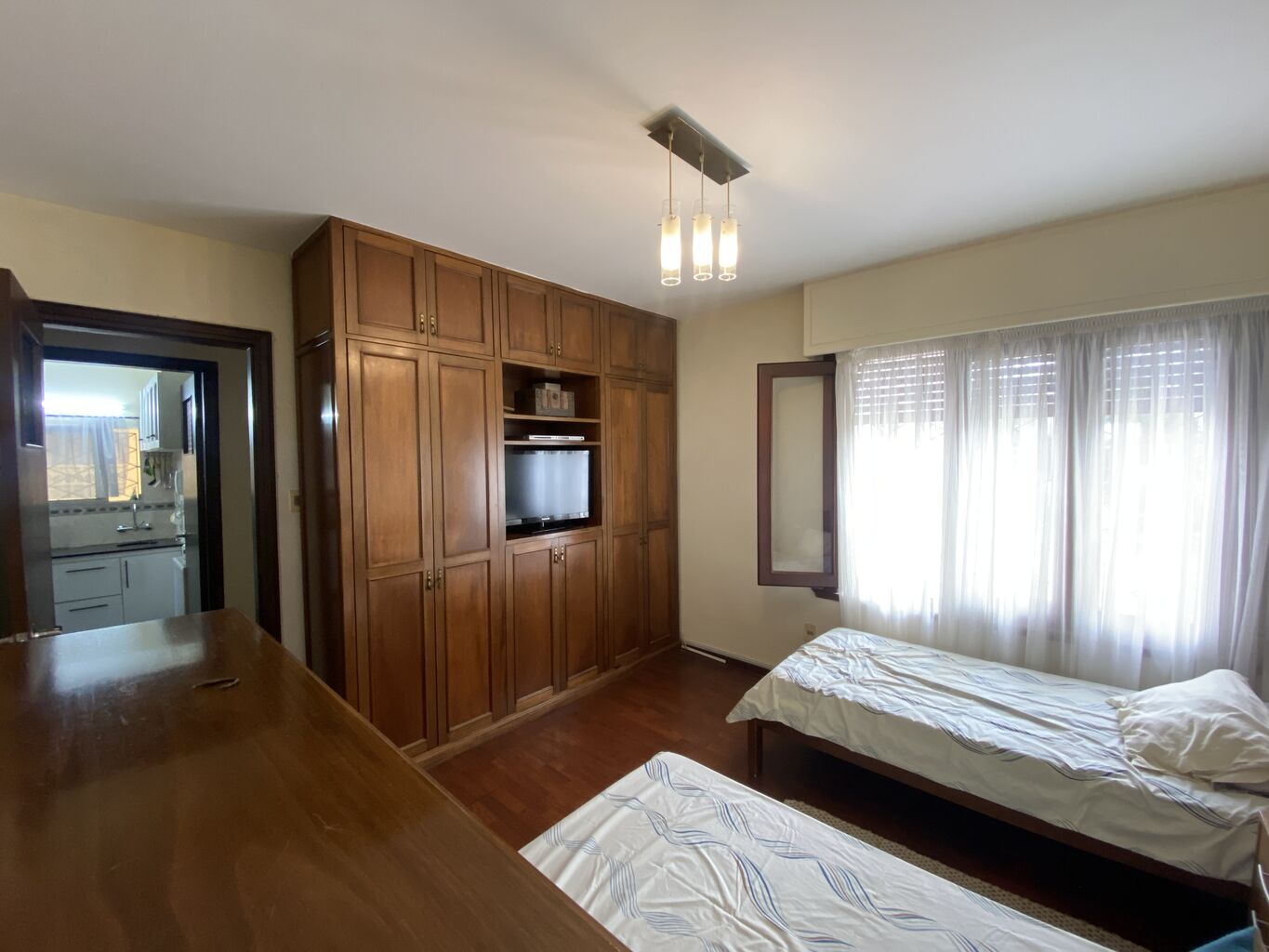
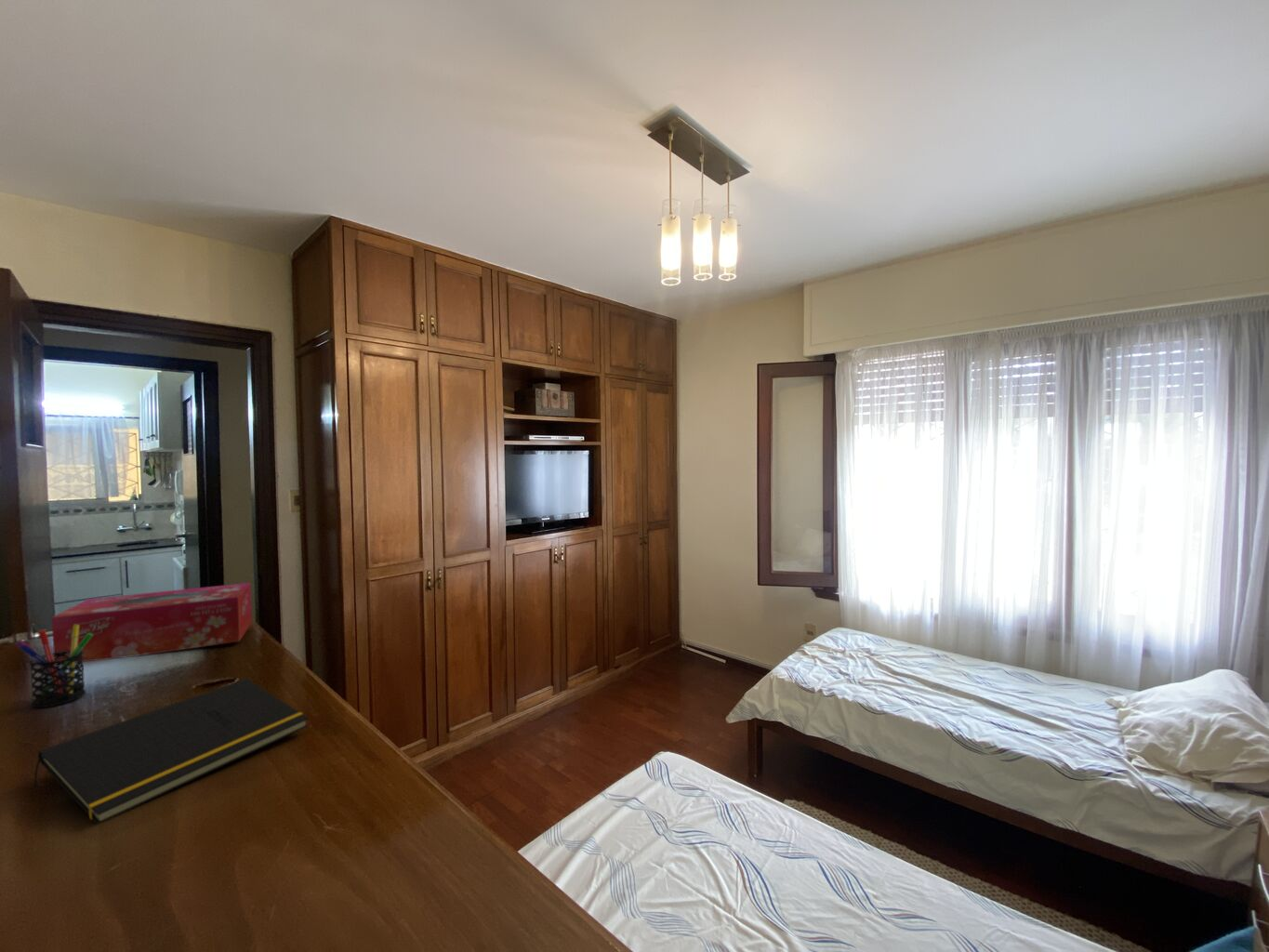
+ tissue box (164, 620)
+ notepad (186, 736)
+ pen holder (61, 662)
